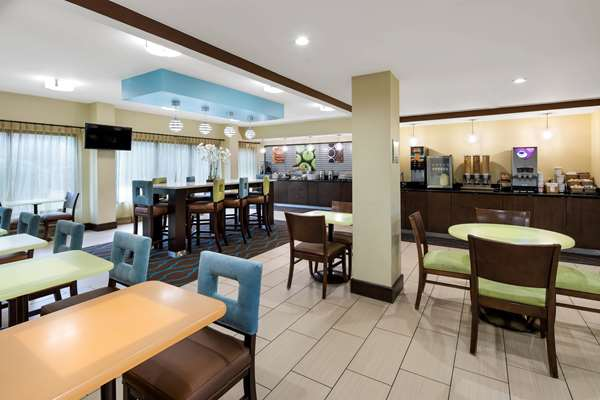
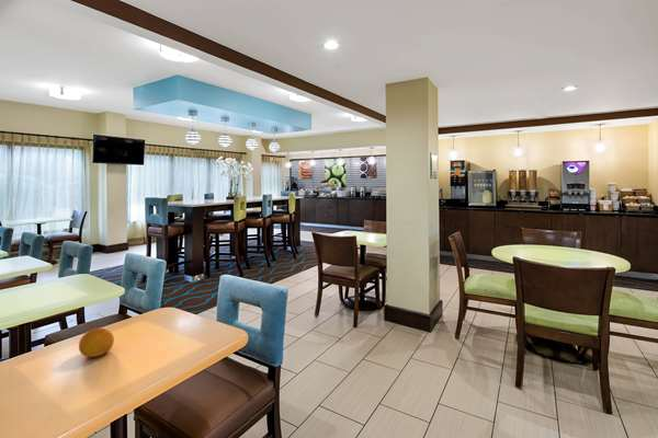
+ fruit (97, 341)
